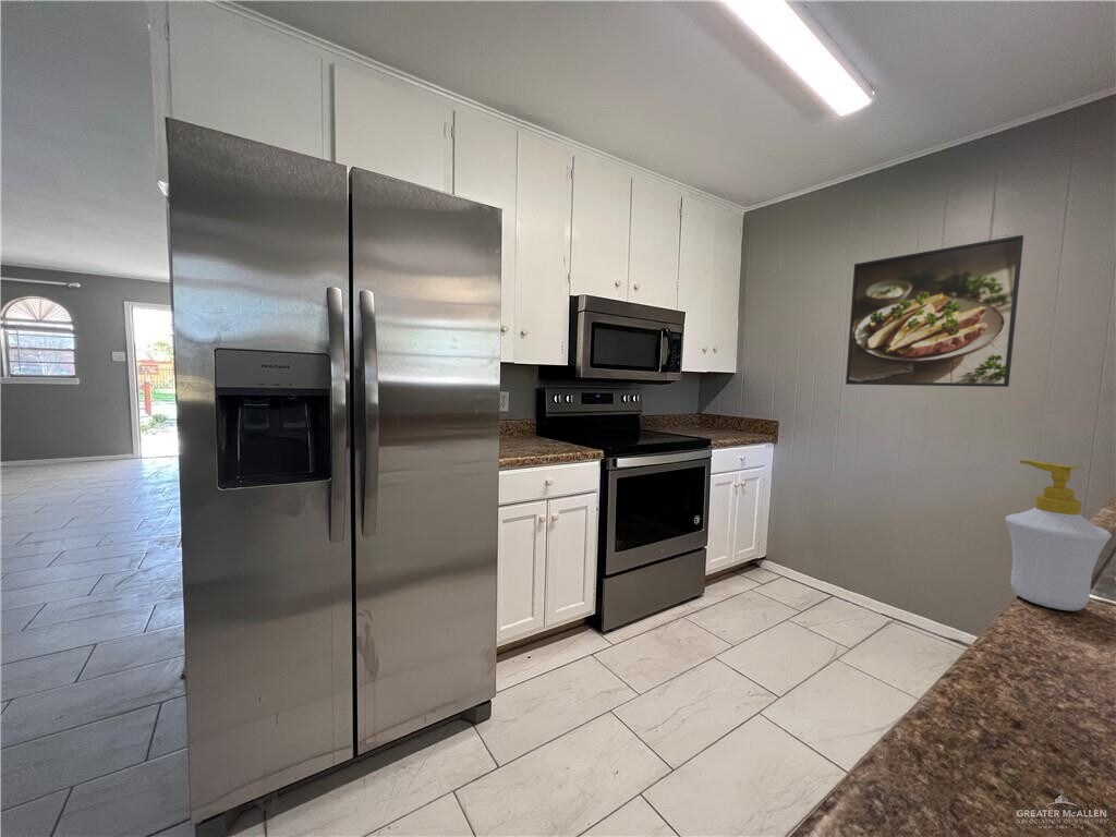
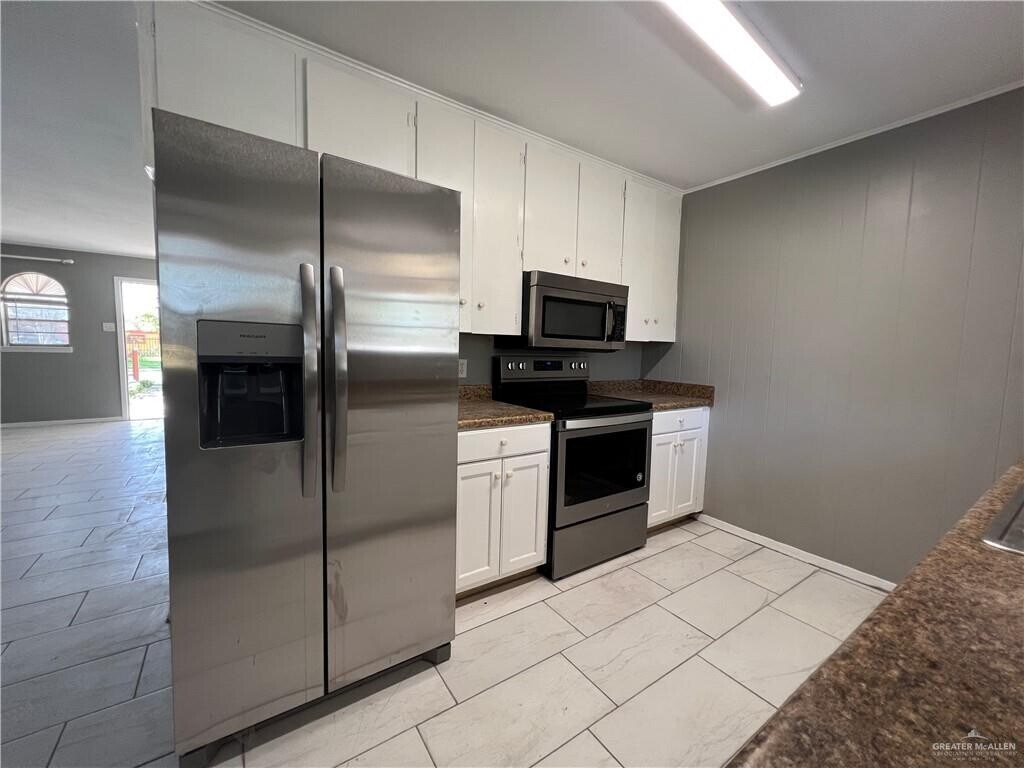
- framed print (923, 318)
- soap bottle (1054, 533)
